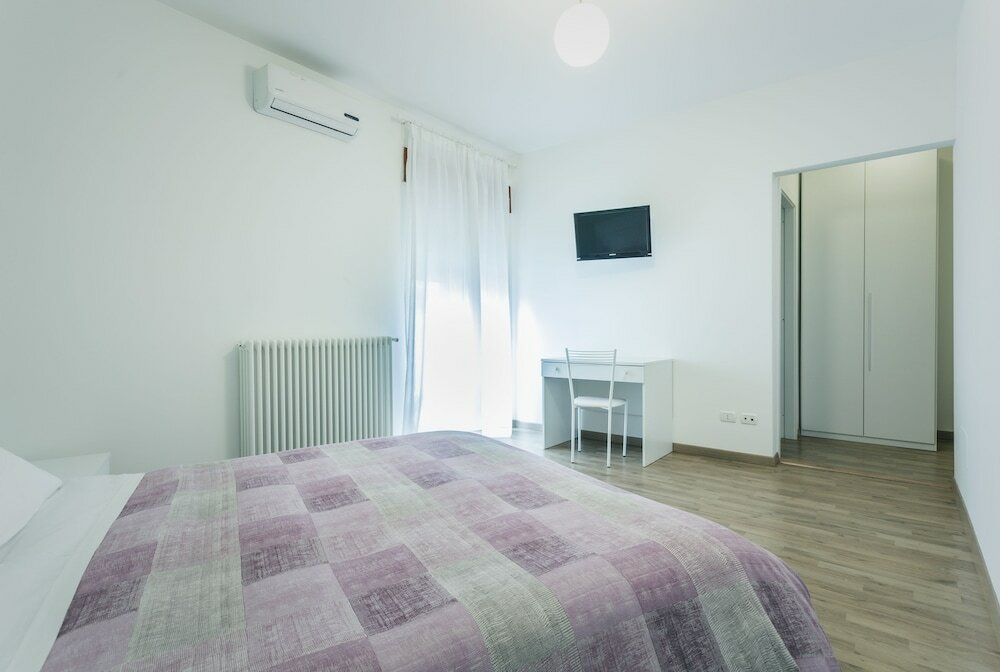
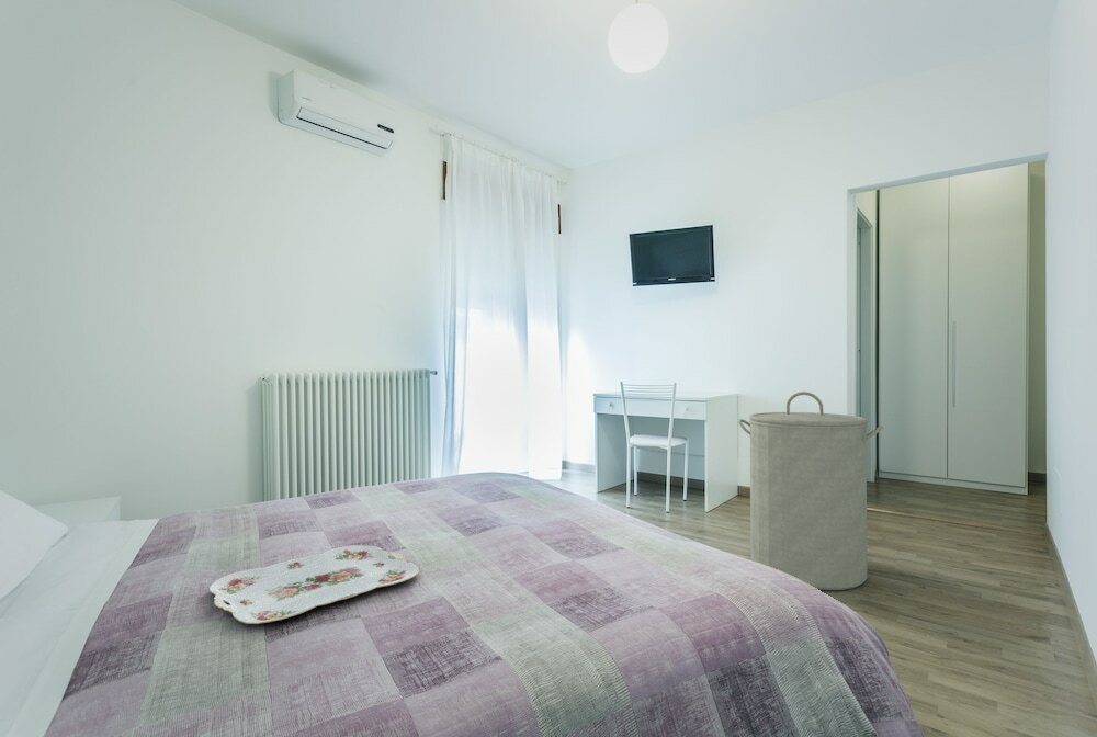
+ serving tray (318, 579)
+ laundry hamper (806, 480)
